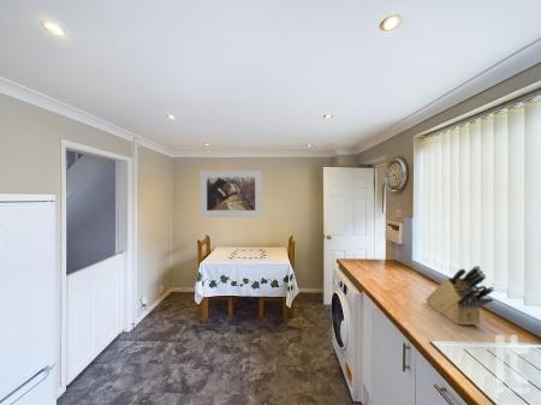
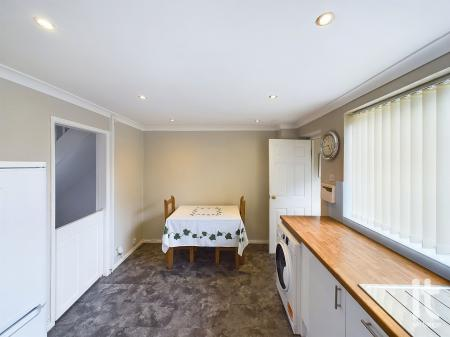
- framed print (231, 193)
- knife block (456, 288)
